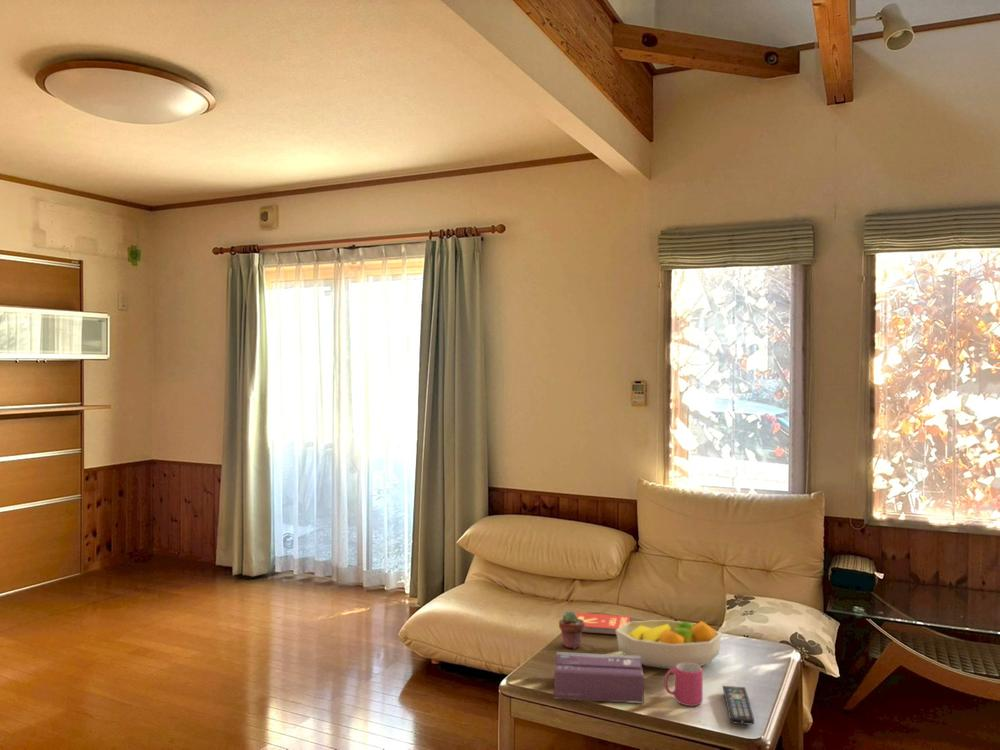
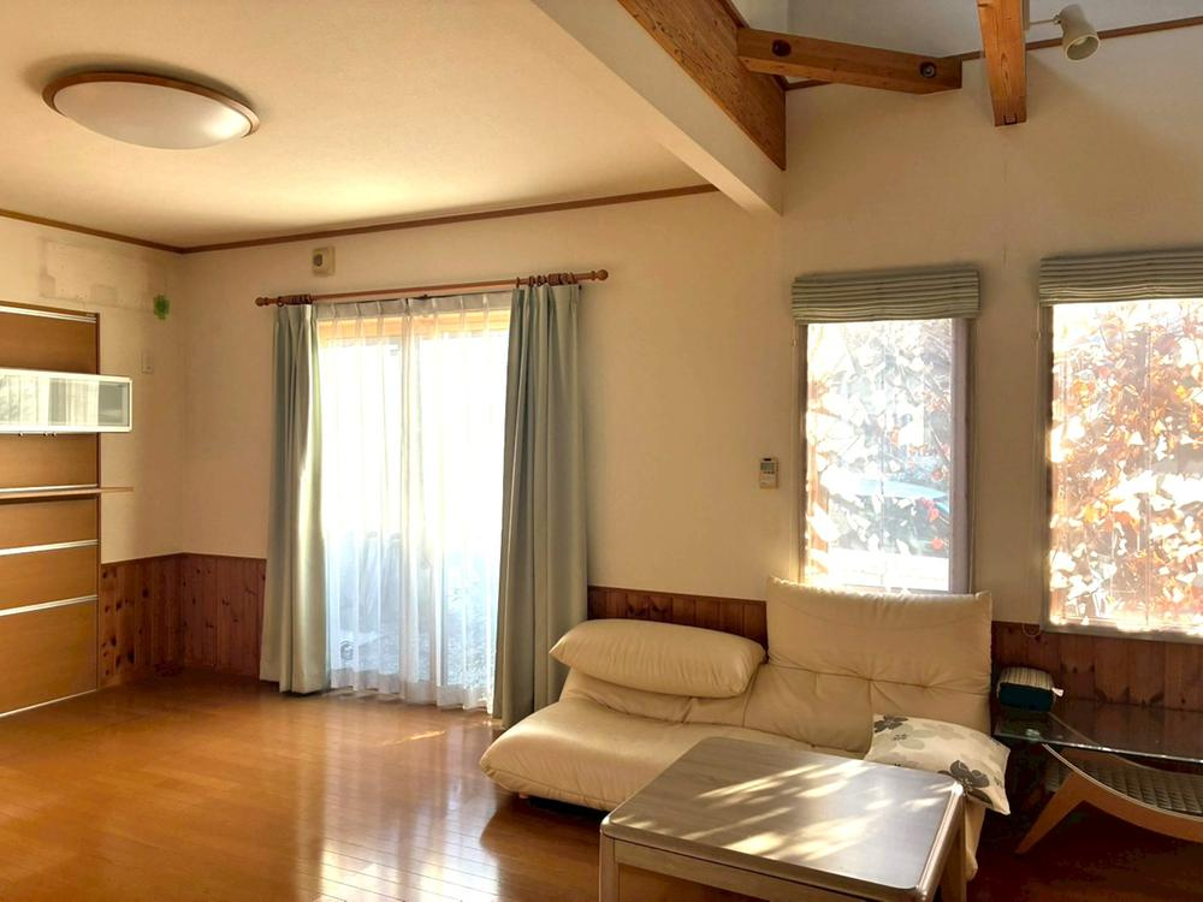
- mug (683, 684)
- fruit bowl (668, 639)
- potted succulent (571, 628)
- remote control (737, 703)
- tissue box (598, 676)
- book (599, 623)
